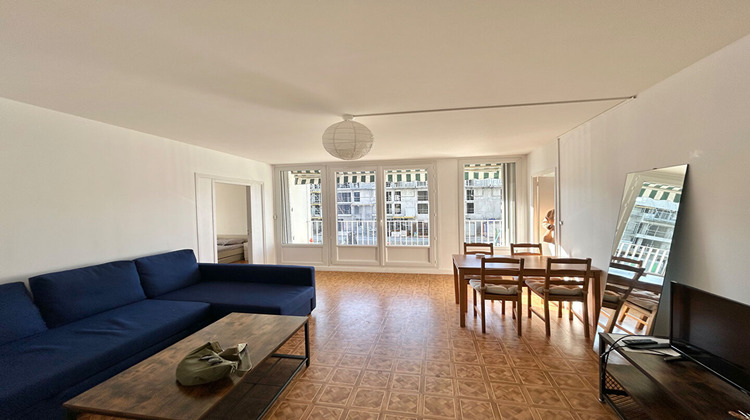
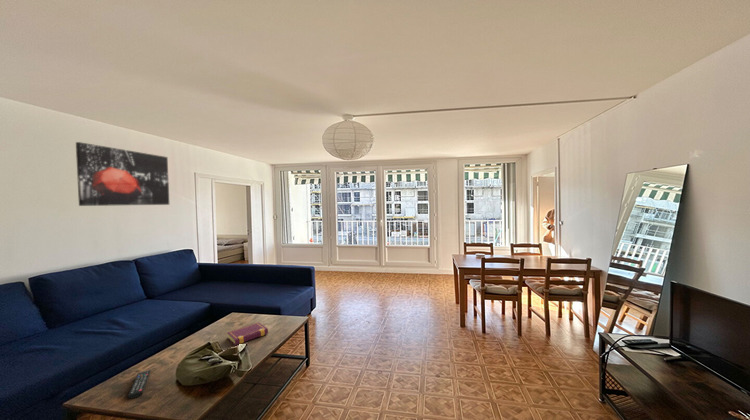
+ remote control (140, 383)
+ wall art (129, 178)
+ book (248, 333)
